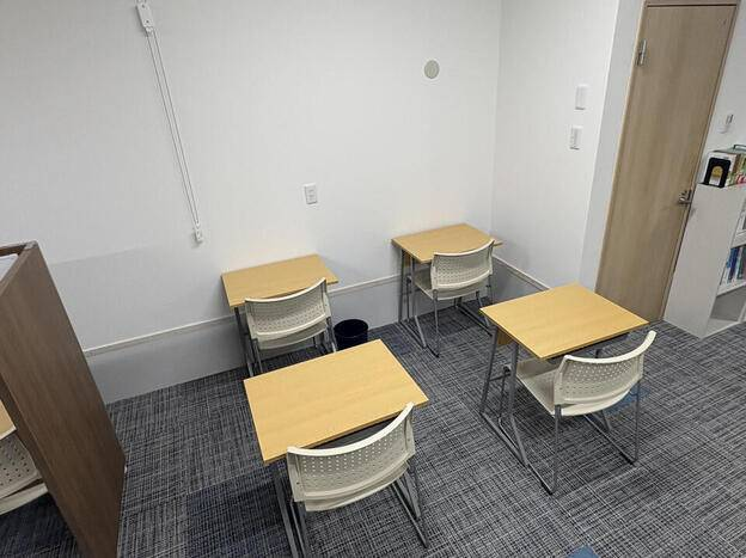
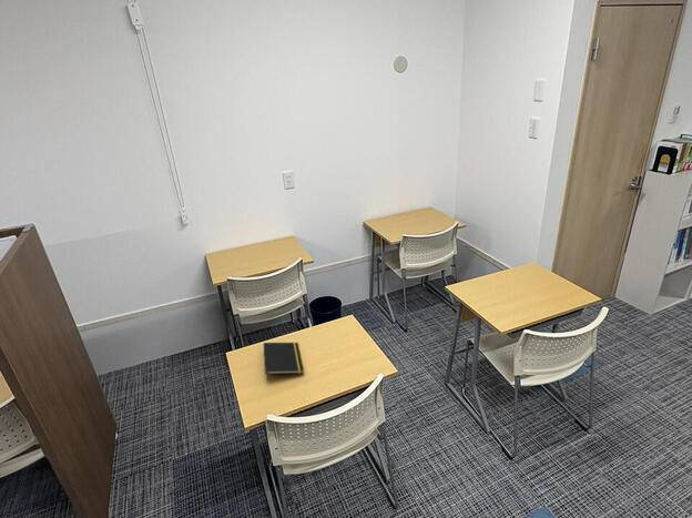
+ notepad (282, 357)
